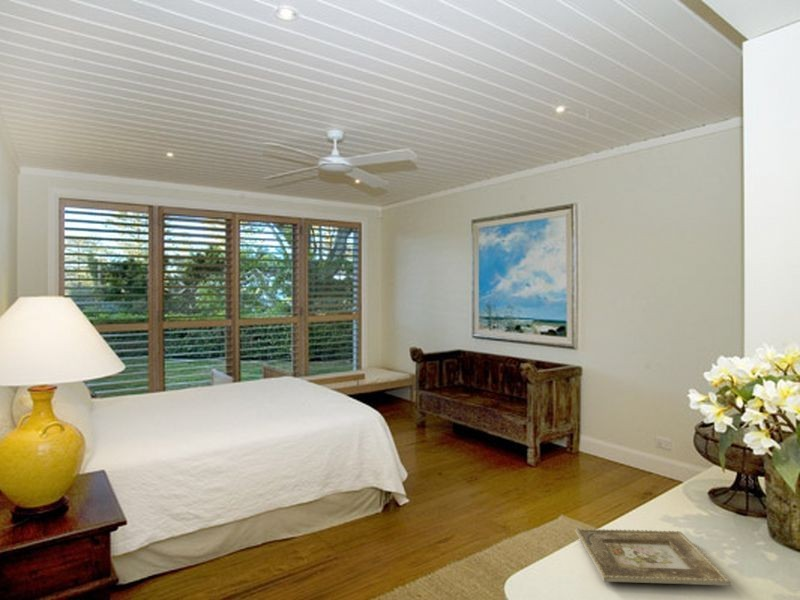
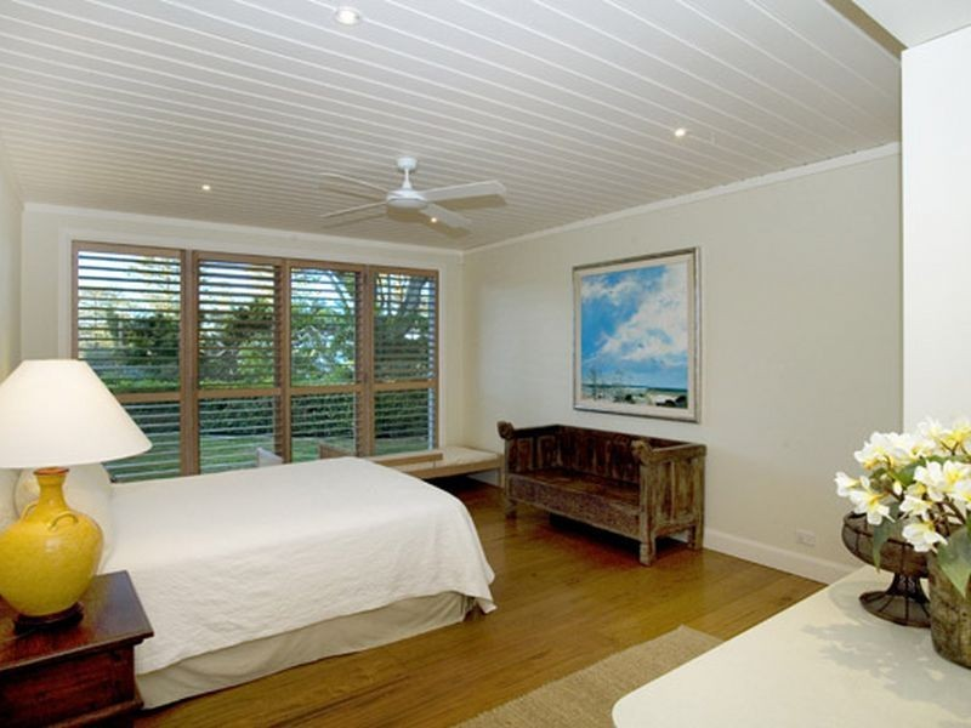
- picture frame (645, 554)
